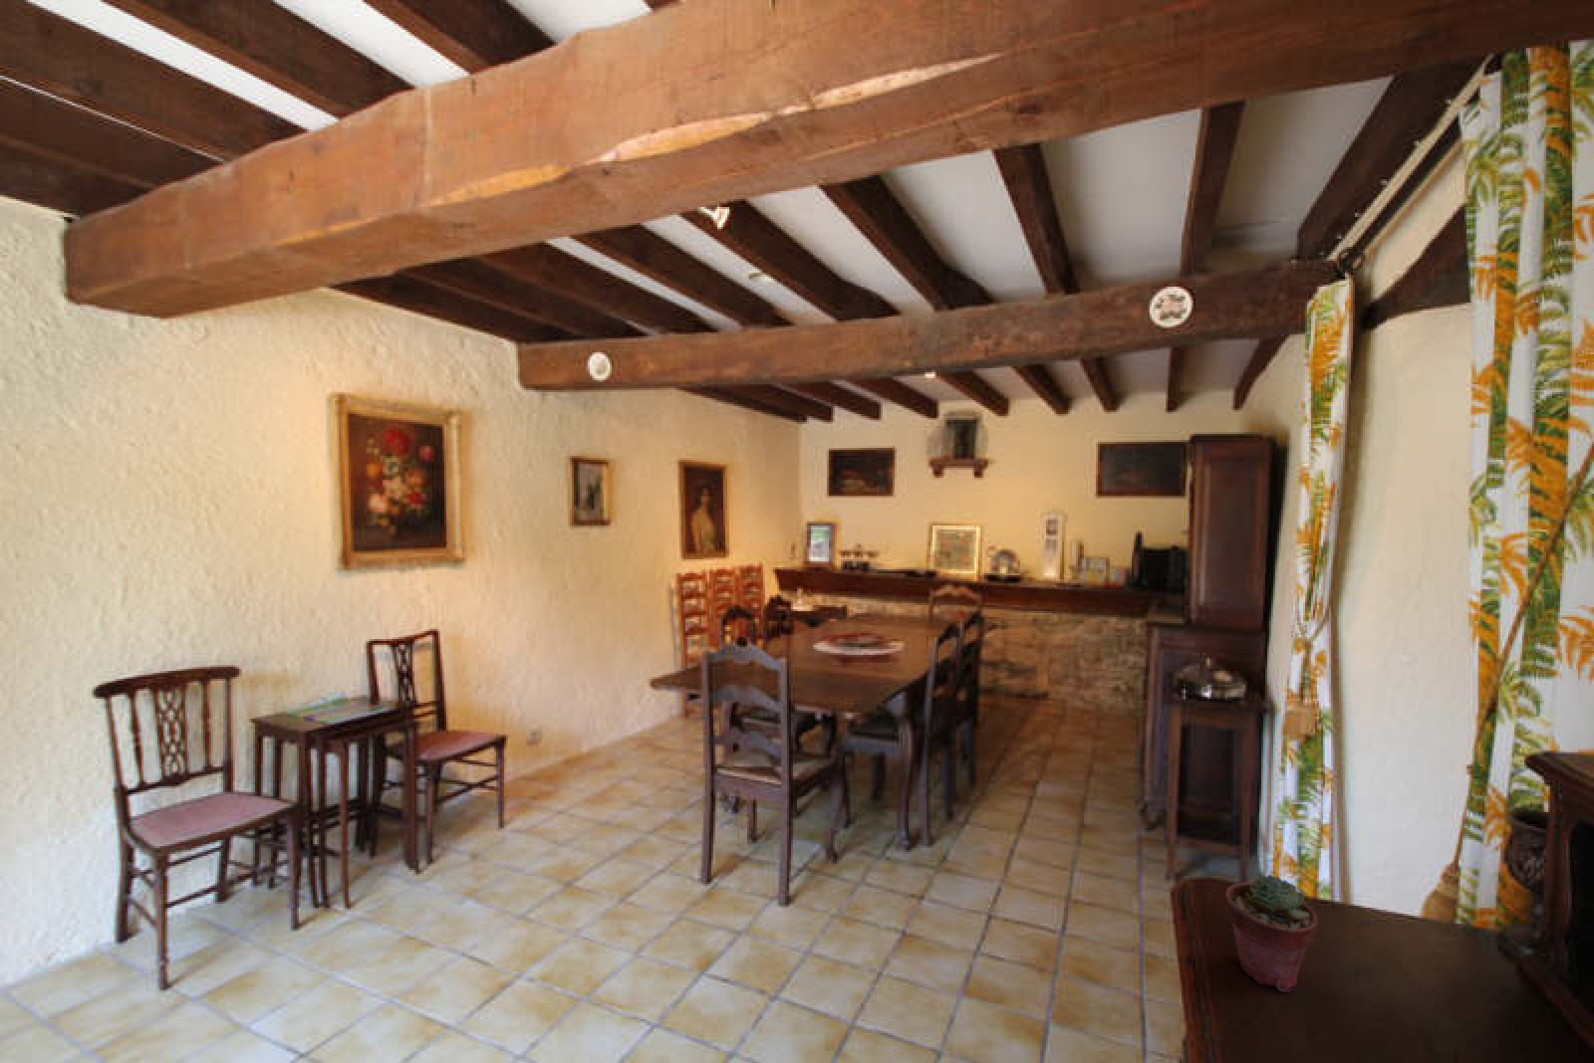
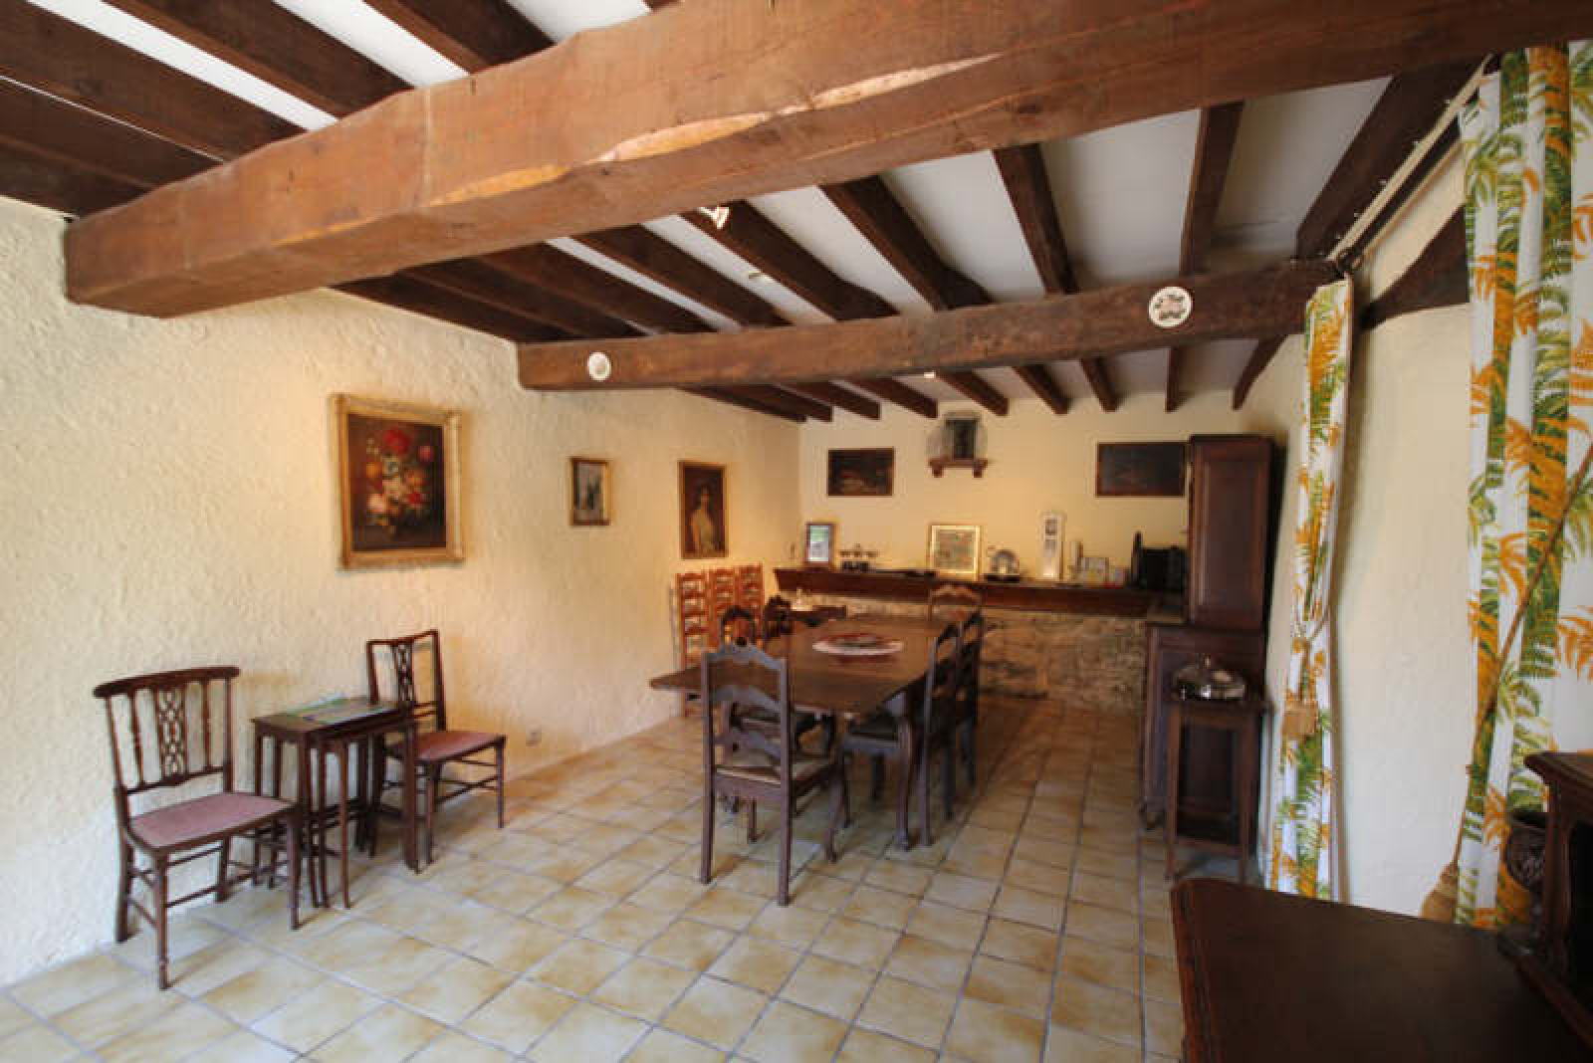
- potted succulent (1269, 924)
